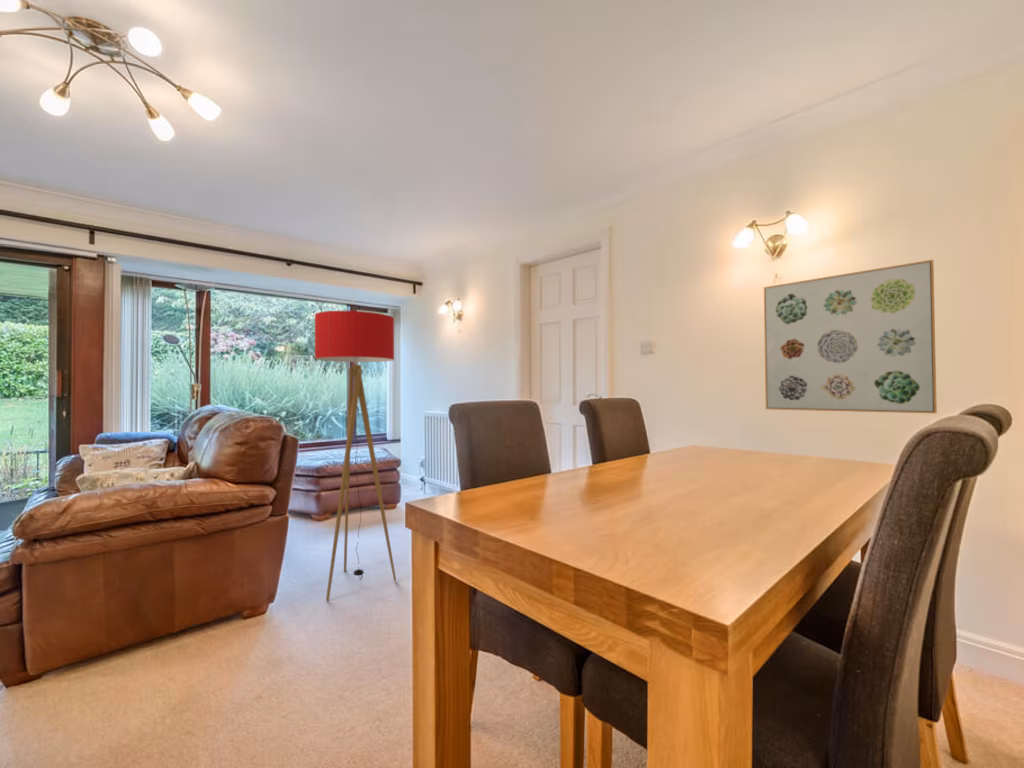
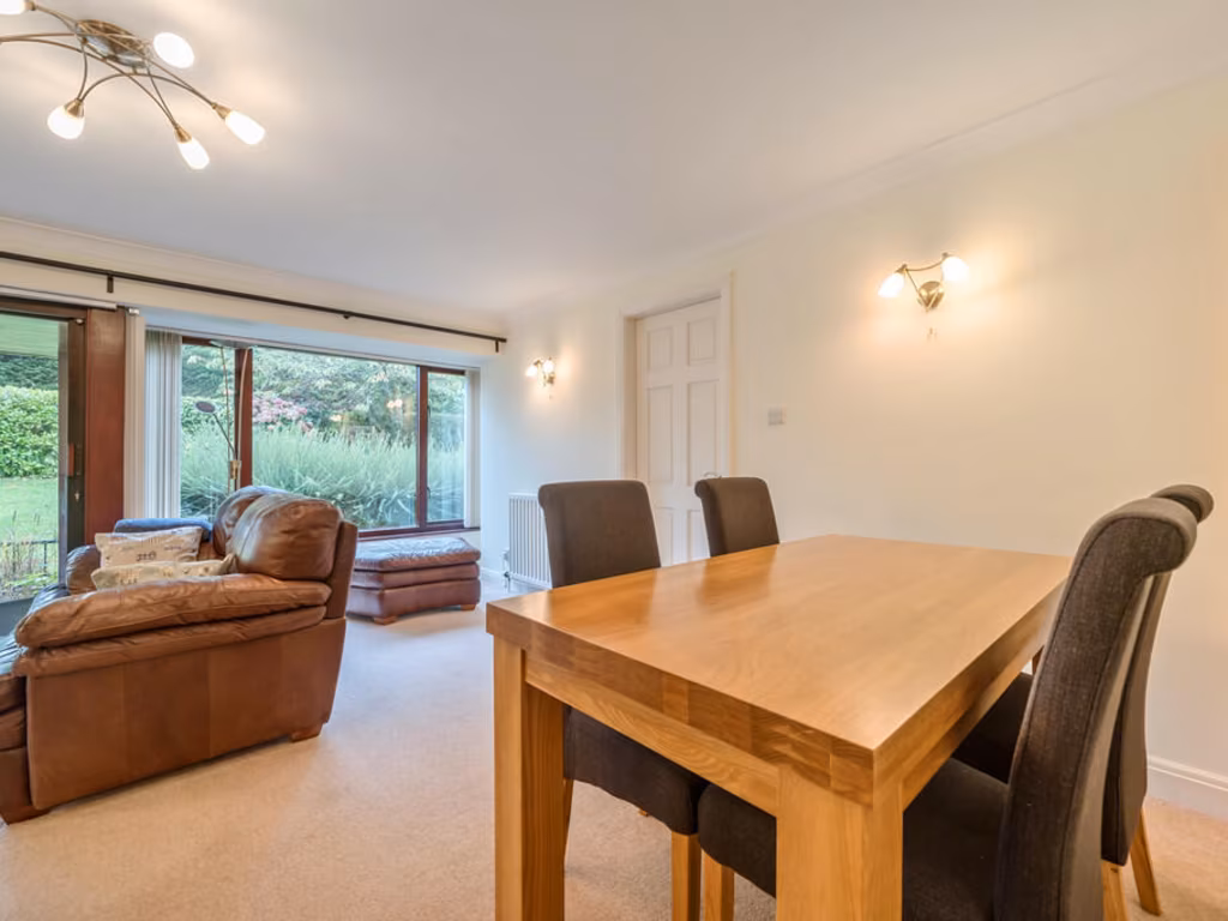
- wall art (840, 342)
- floor lamp (356, 452)
